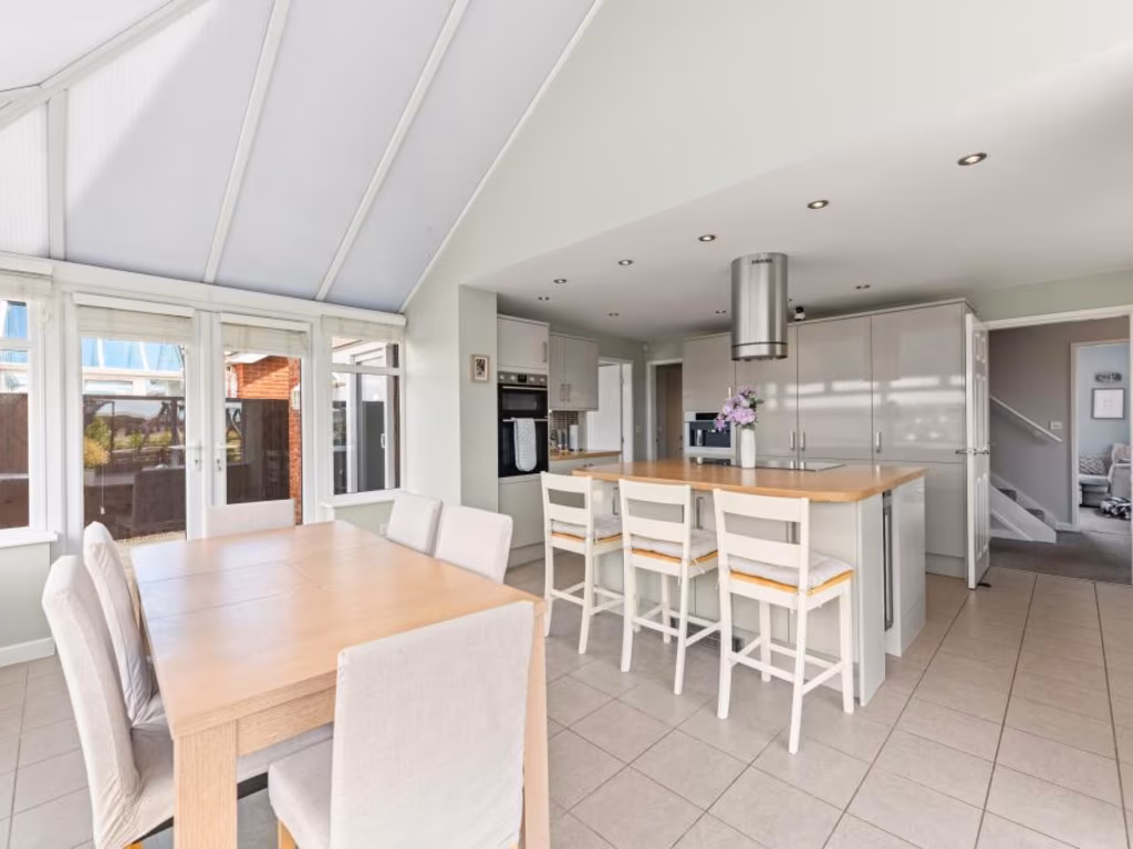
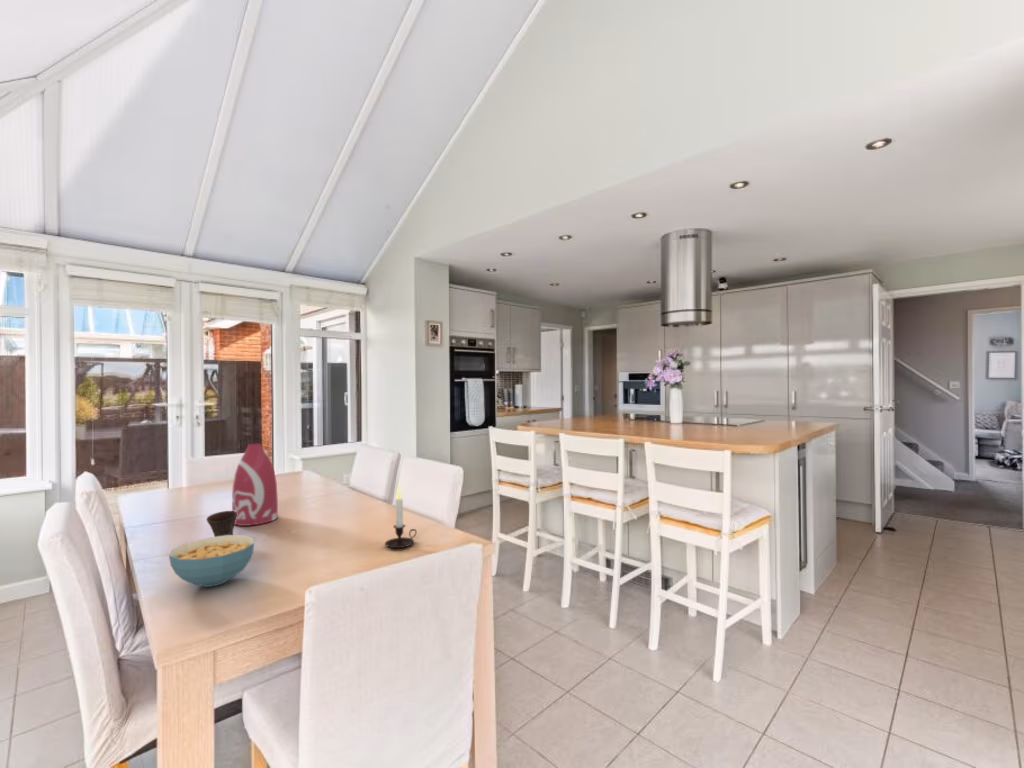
+ candle (402, 513)
+ bottle (255, 481)
+ cup (222, 529)
+ cereal bowl (214, 564)
